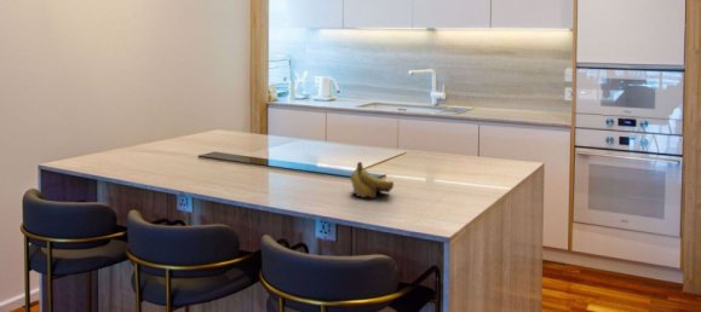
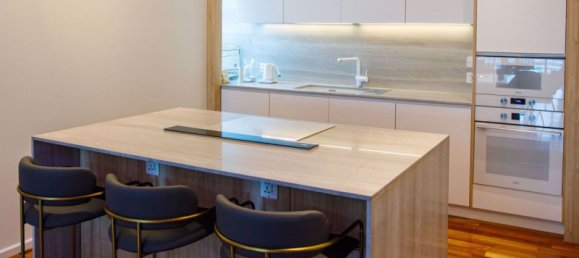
- fruit (373, 179)
